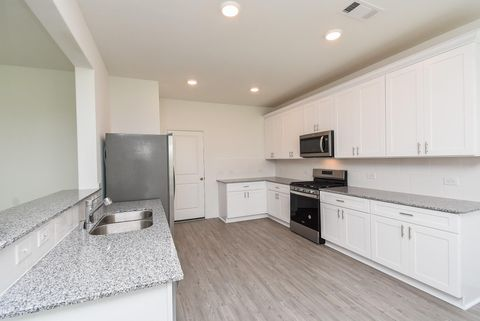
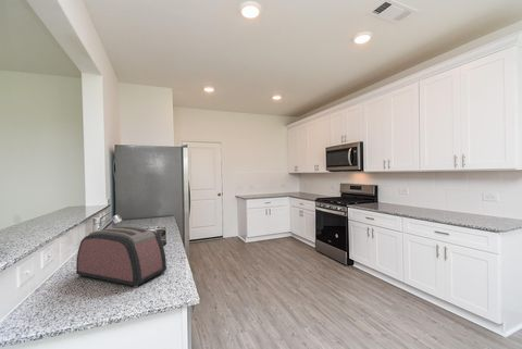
+ toaster (120, 251)
